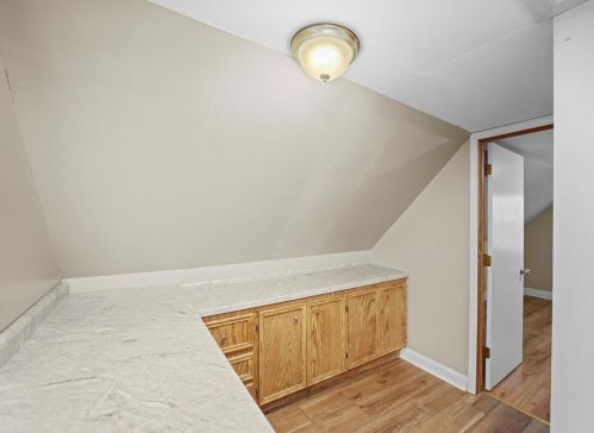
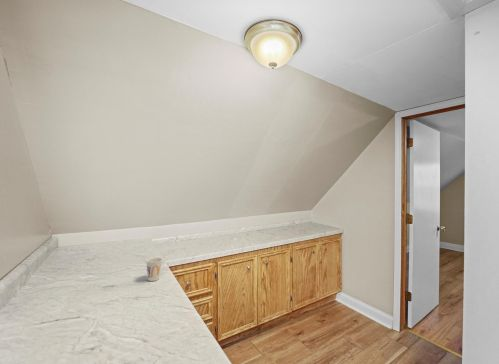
+ cup (153, 269)
